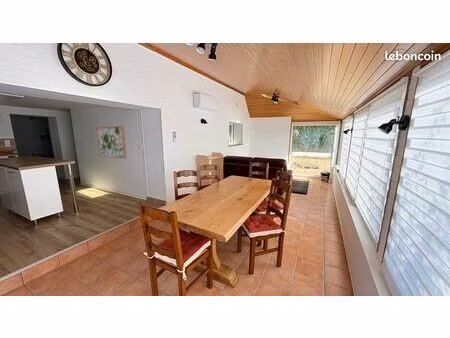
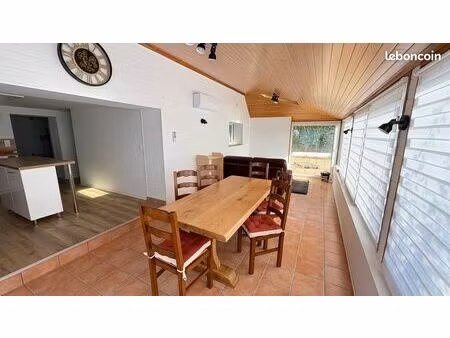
- wall art (110, 142)
